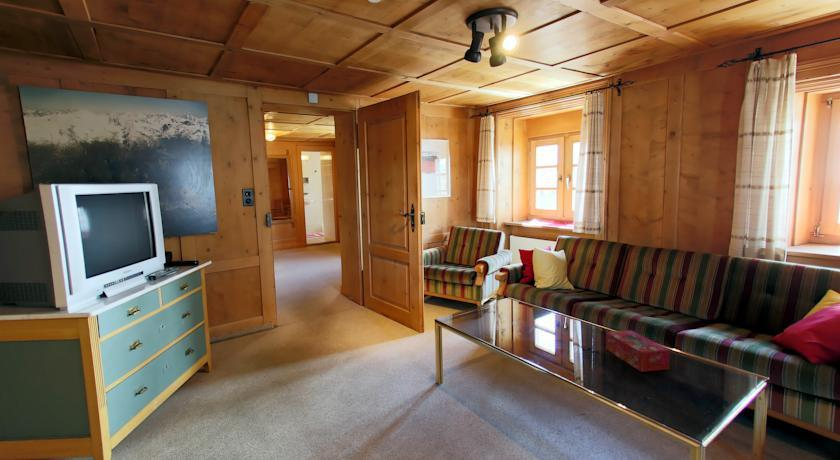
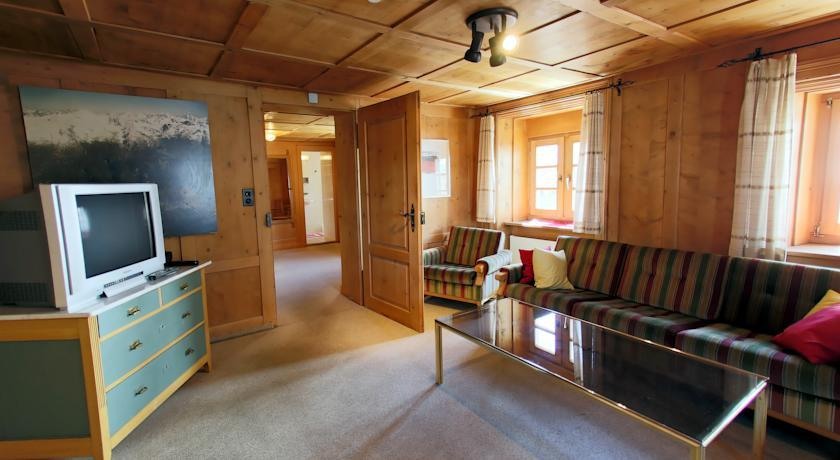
- tissue box (635, 349)
